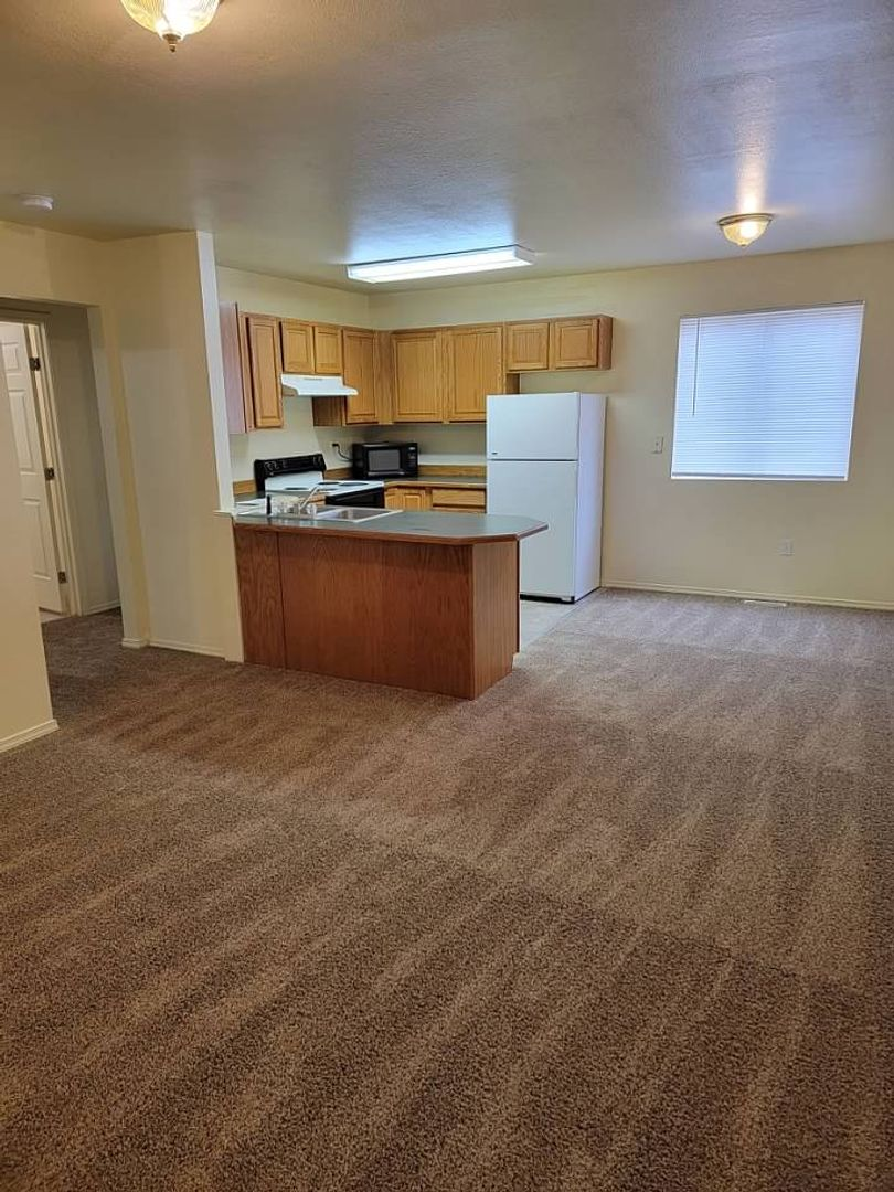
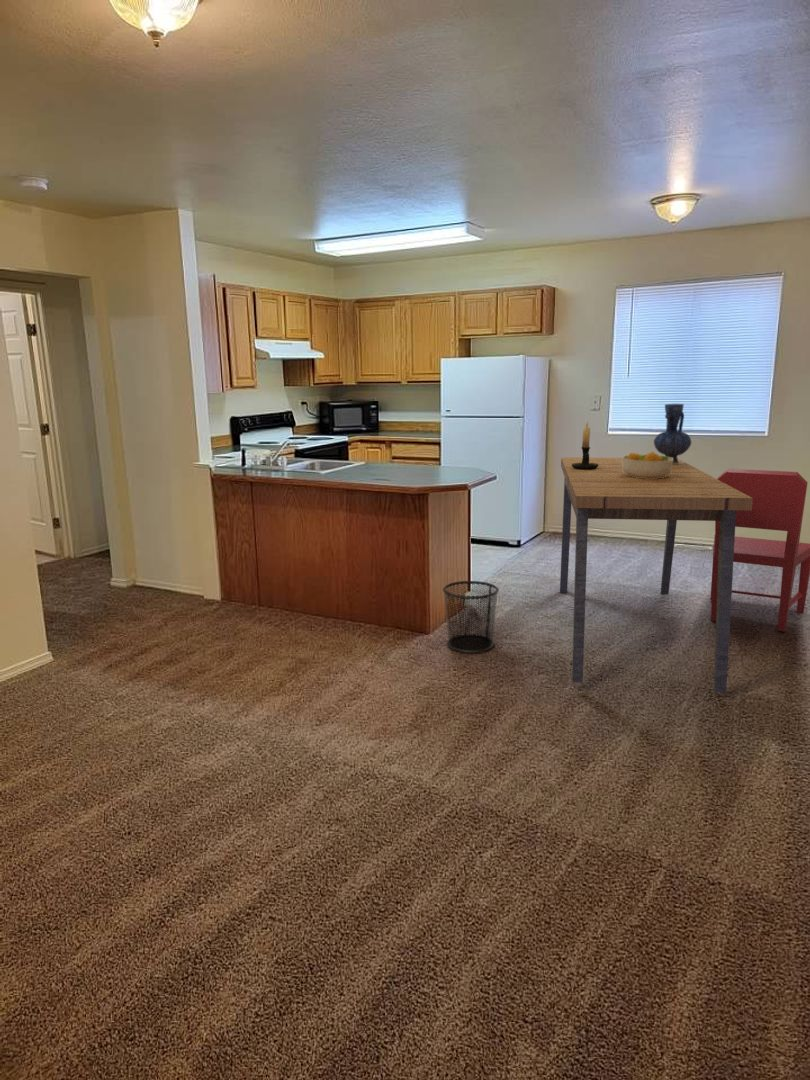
+ dining chair (758, 543)
+ vase (673, 433)
+ fruit bowl (647, 462)
+ dining table (663, 560)
+ candle holder (586, 443)
+ waste bin (470, 616)
